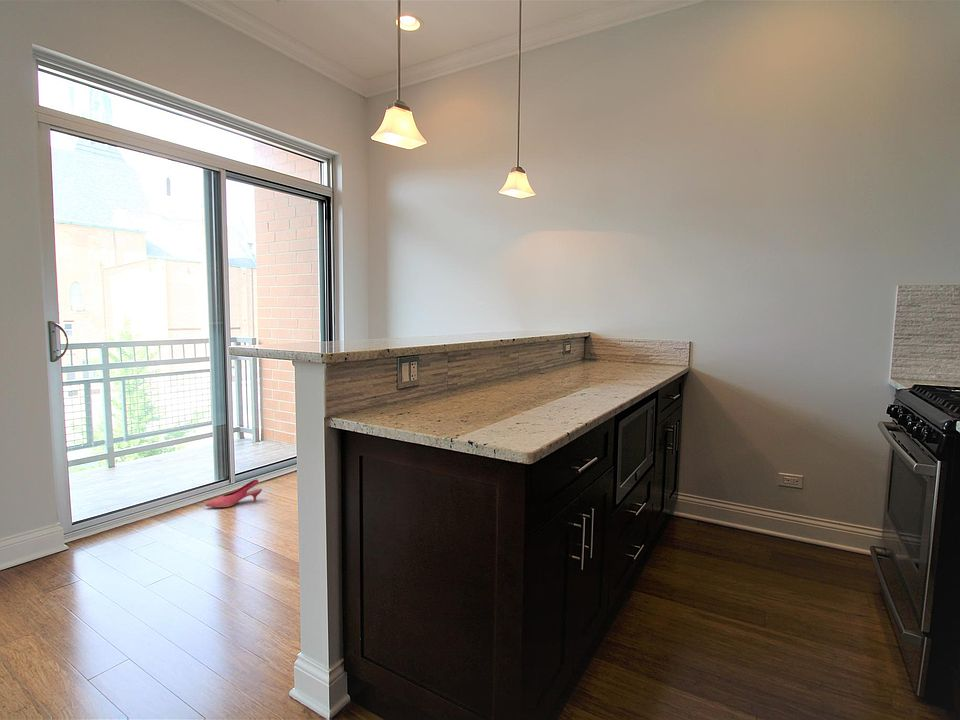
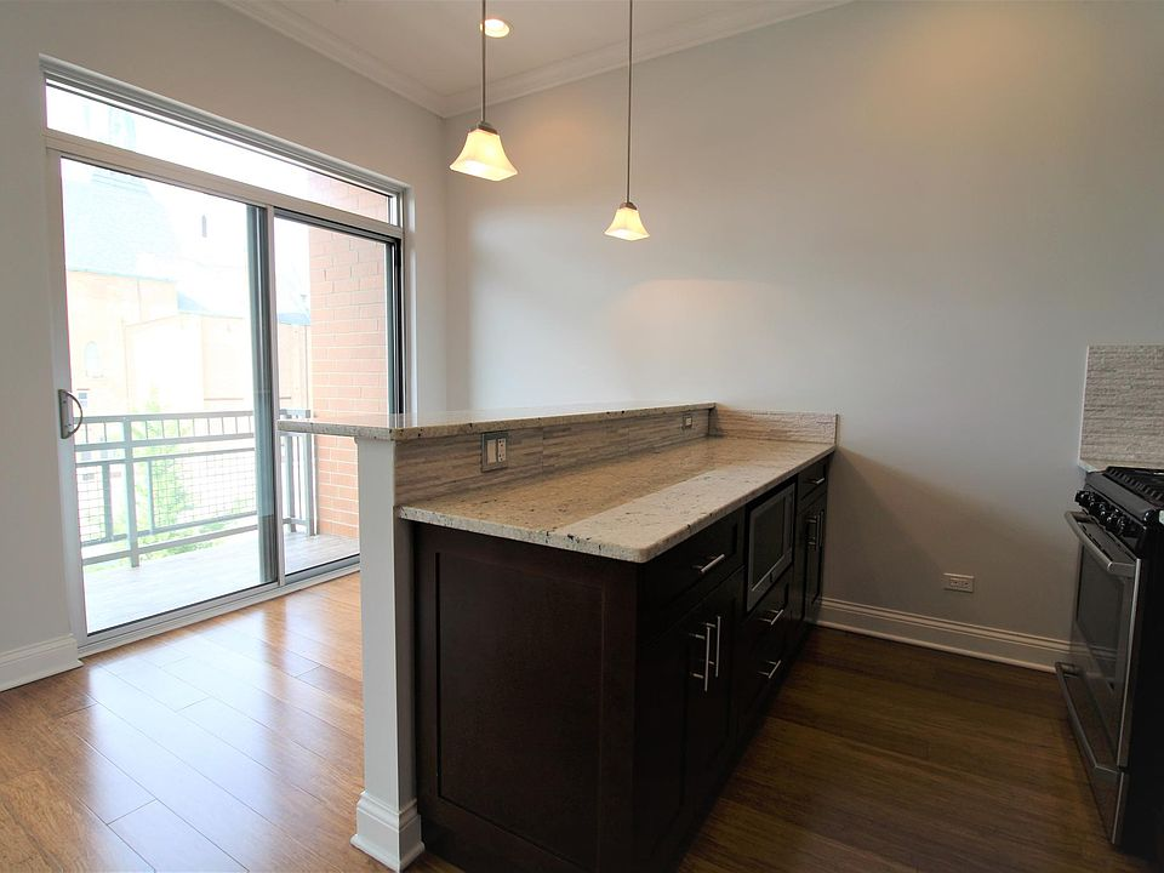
- shoe (235, 493)
